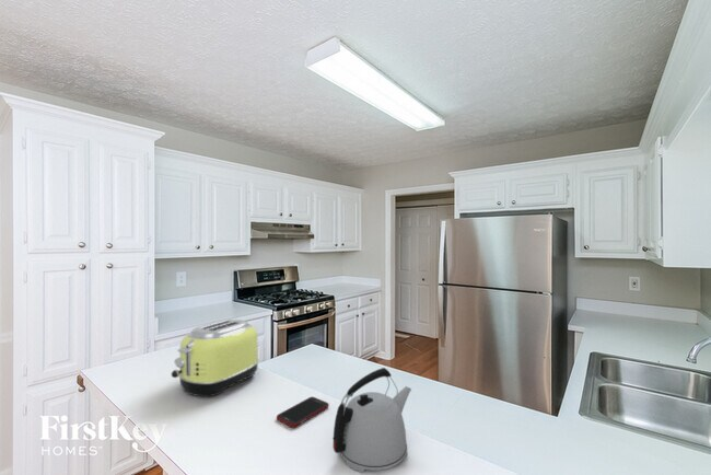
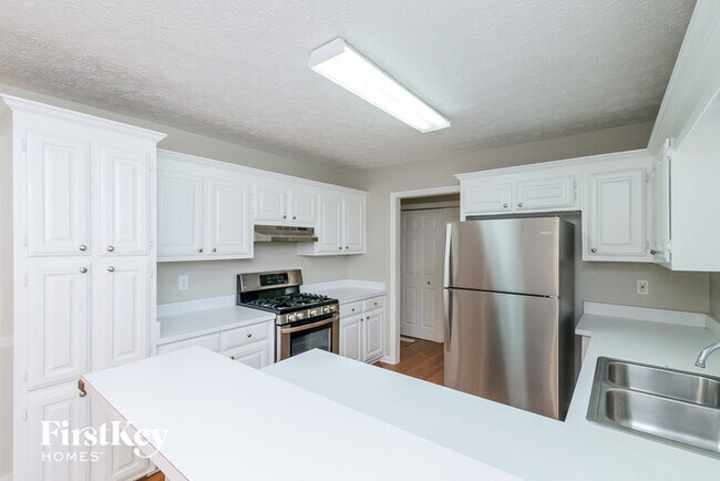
- toaster (218, 355)
- kettle (374, 409)
- cell phone (303, 410)
